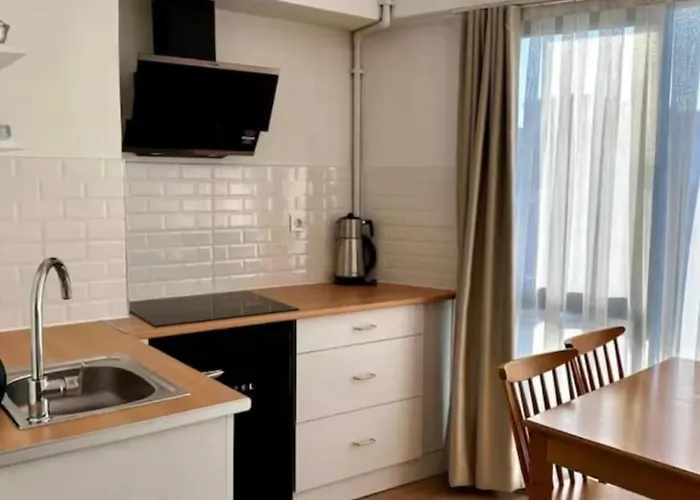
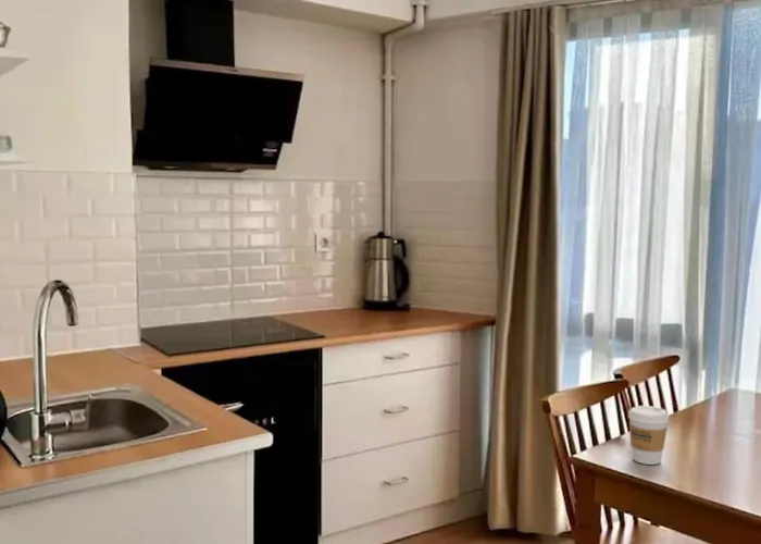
+ coffee cup (647, 434)
